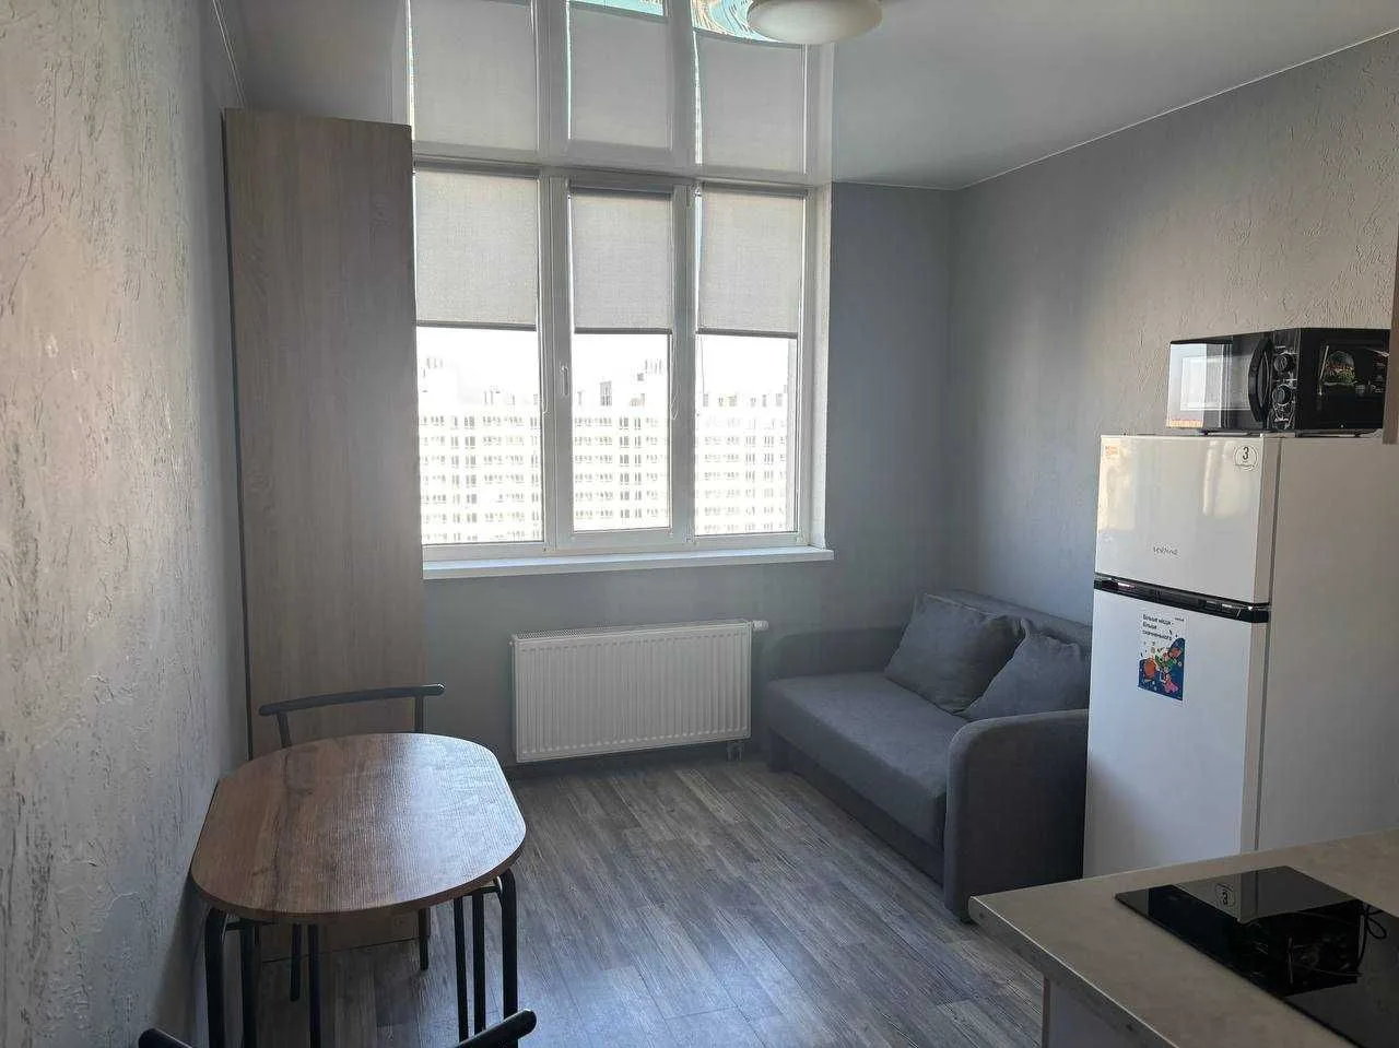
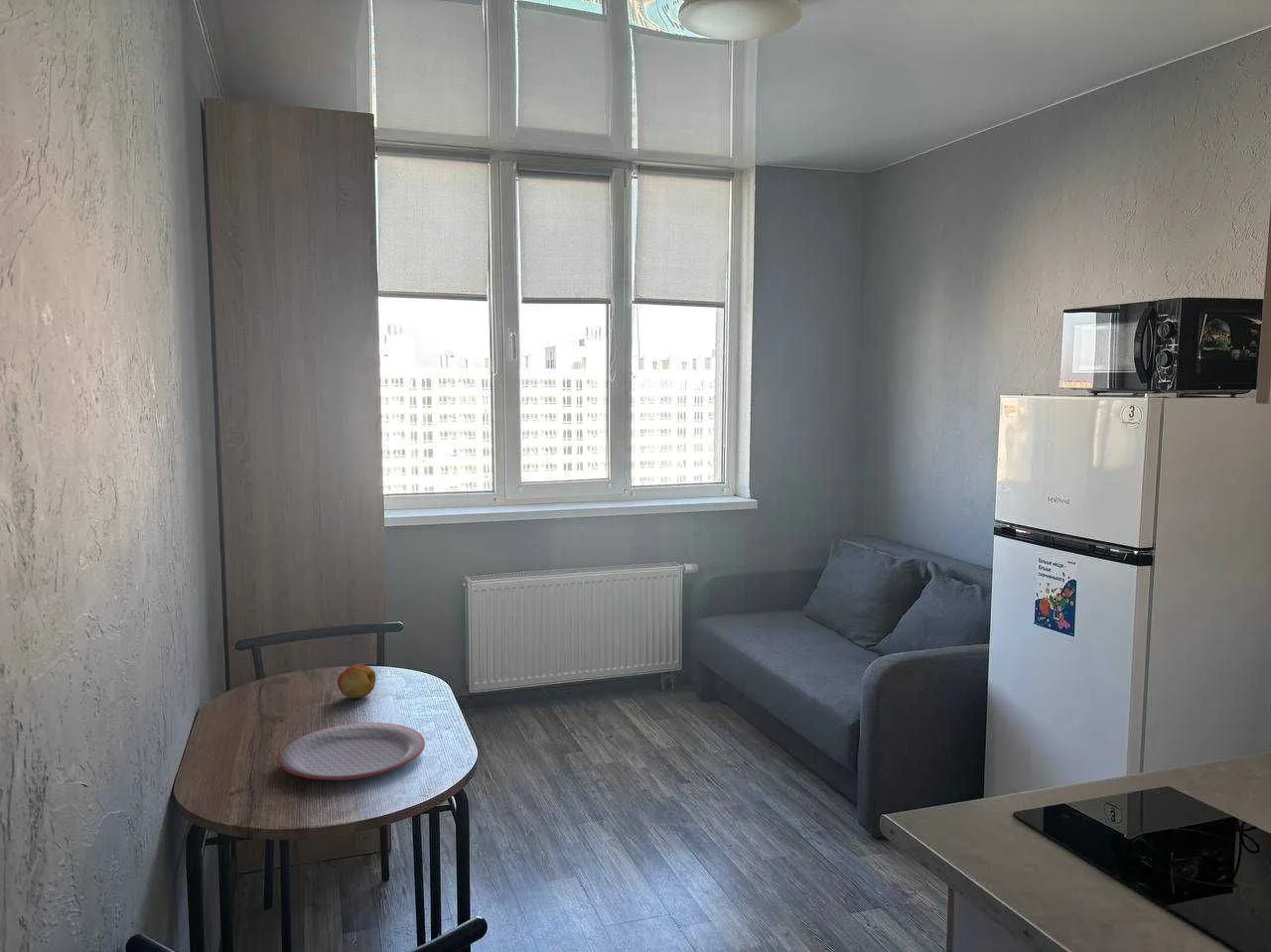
+ fruit (357, 680)
+ plate (353, 753)
